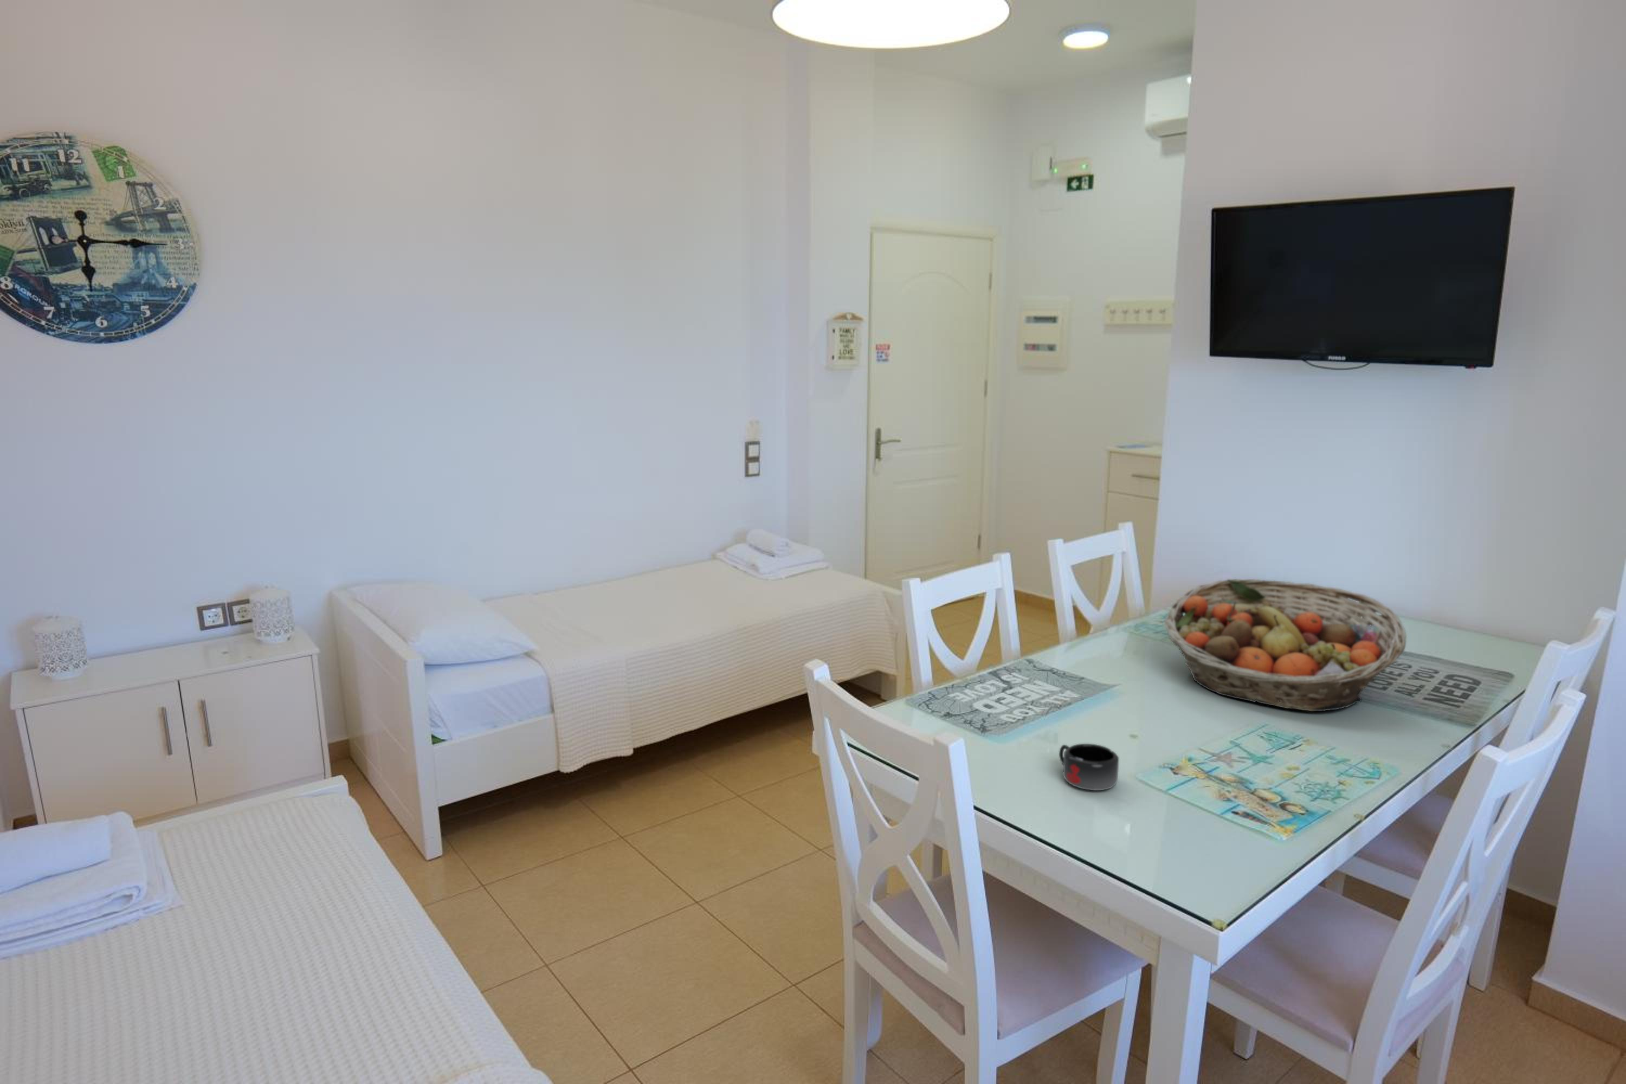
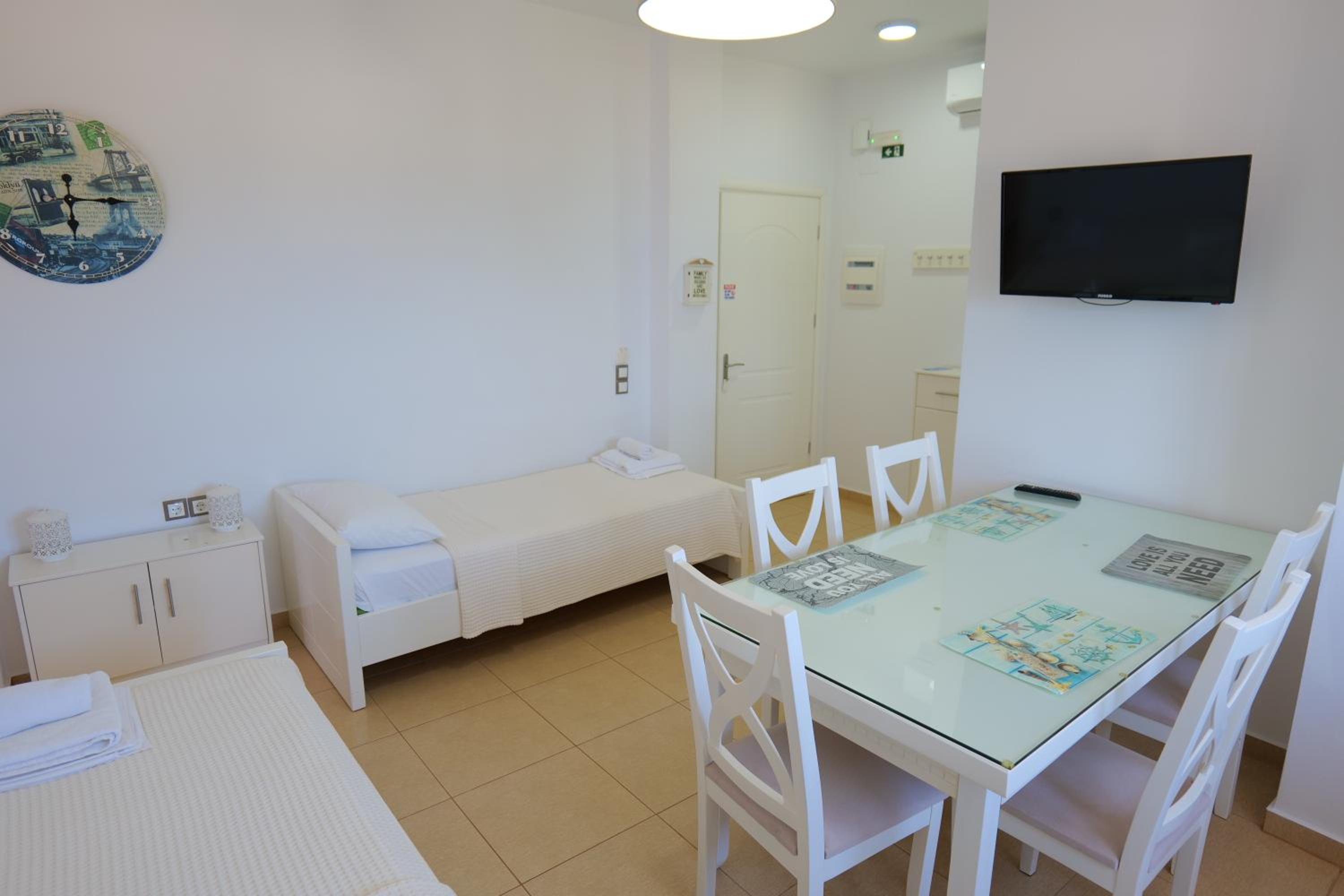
- mug (1085, 765)
- fruit basket (1278, 641)
